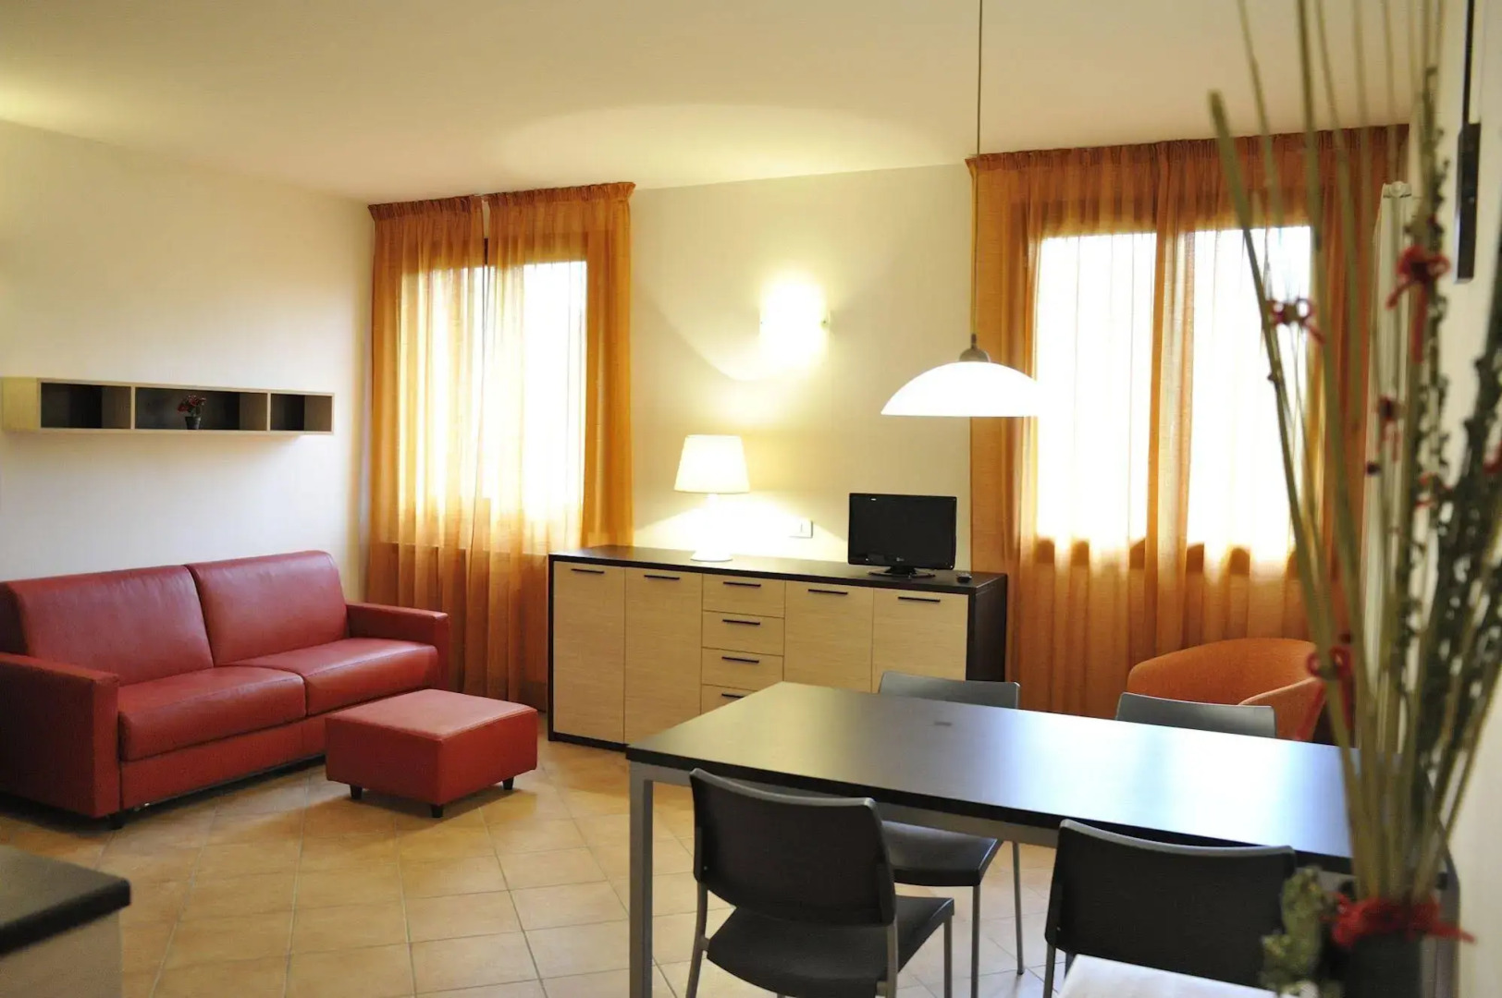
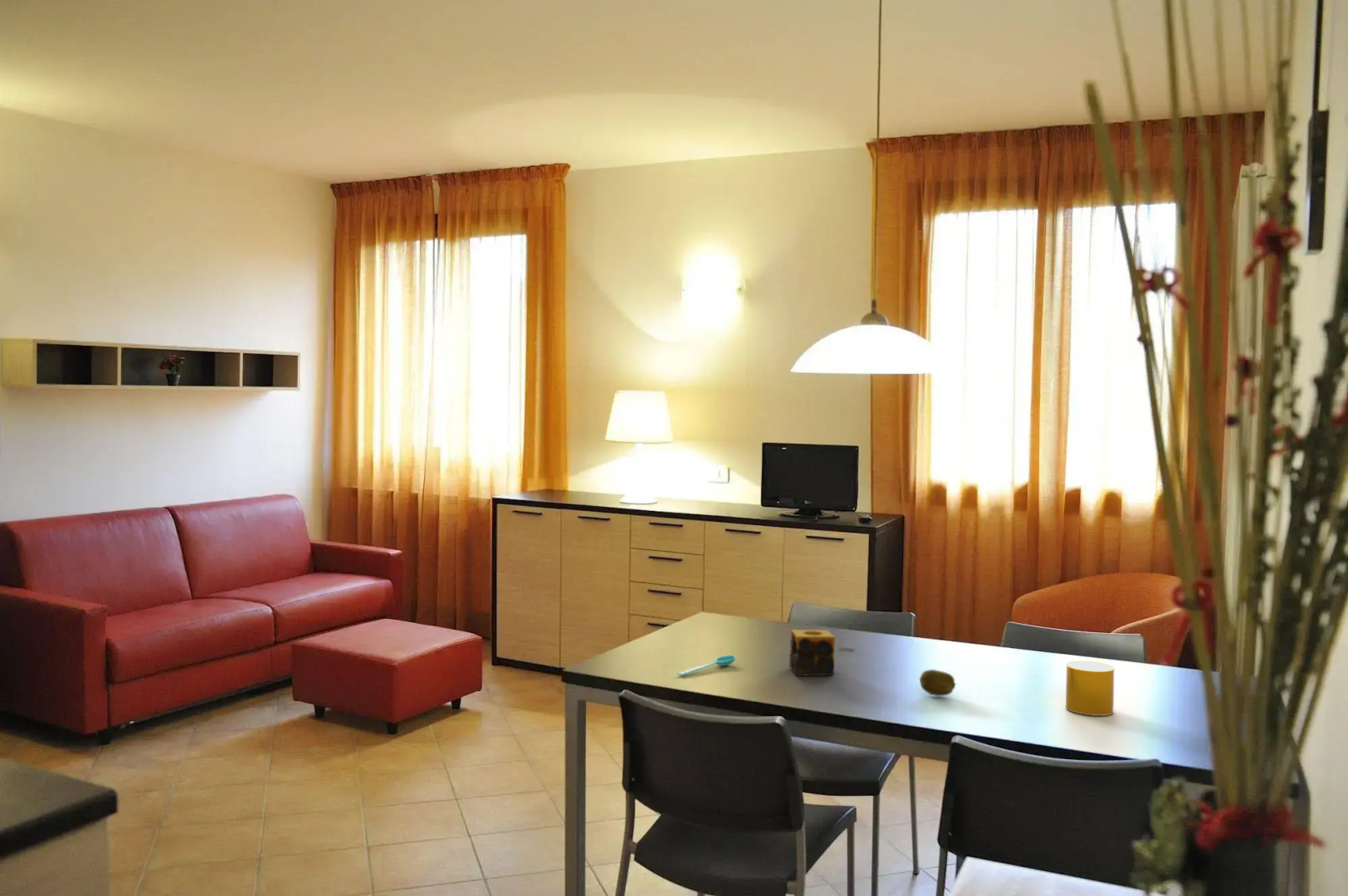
+ candle (811, 652)
+ spoon (707, 665)
+ cup (1089, 687)
+ fruit (936, 683)
